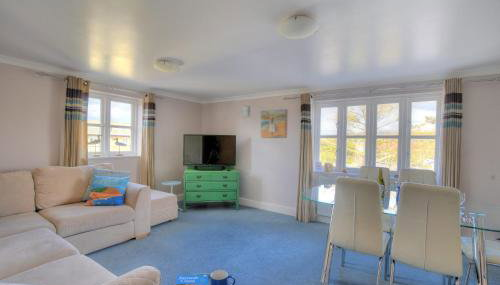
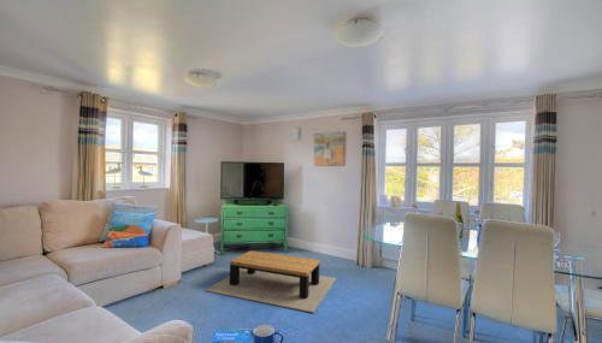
+ coffee table (275, 272)
